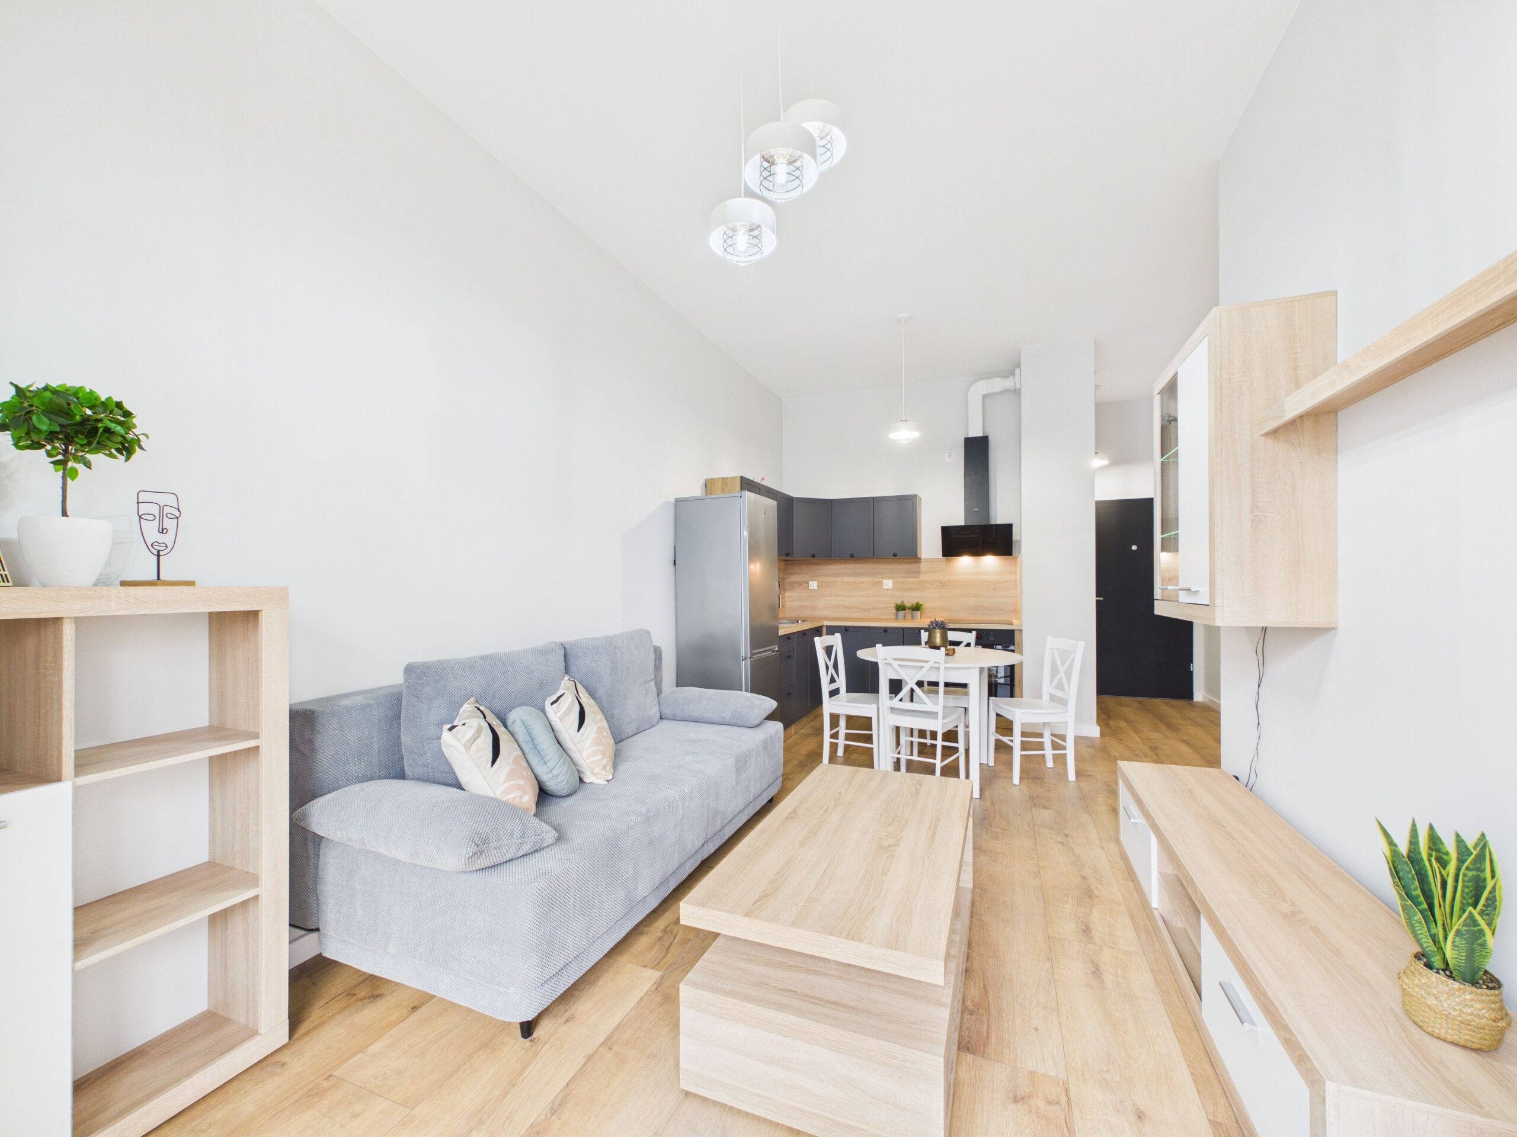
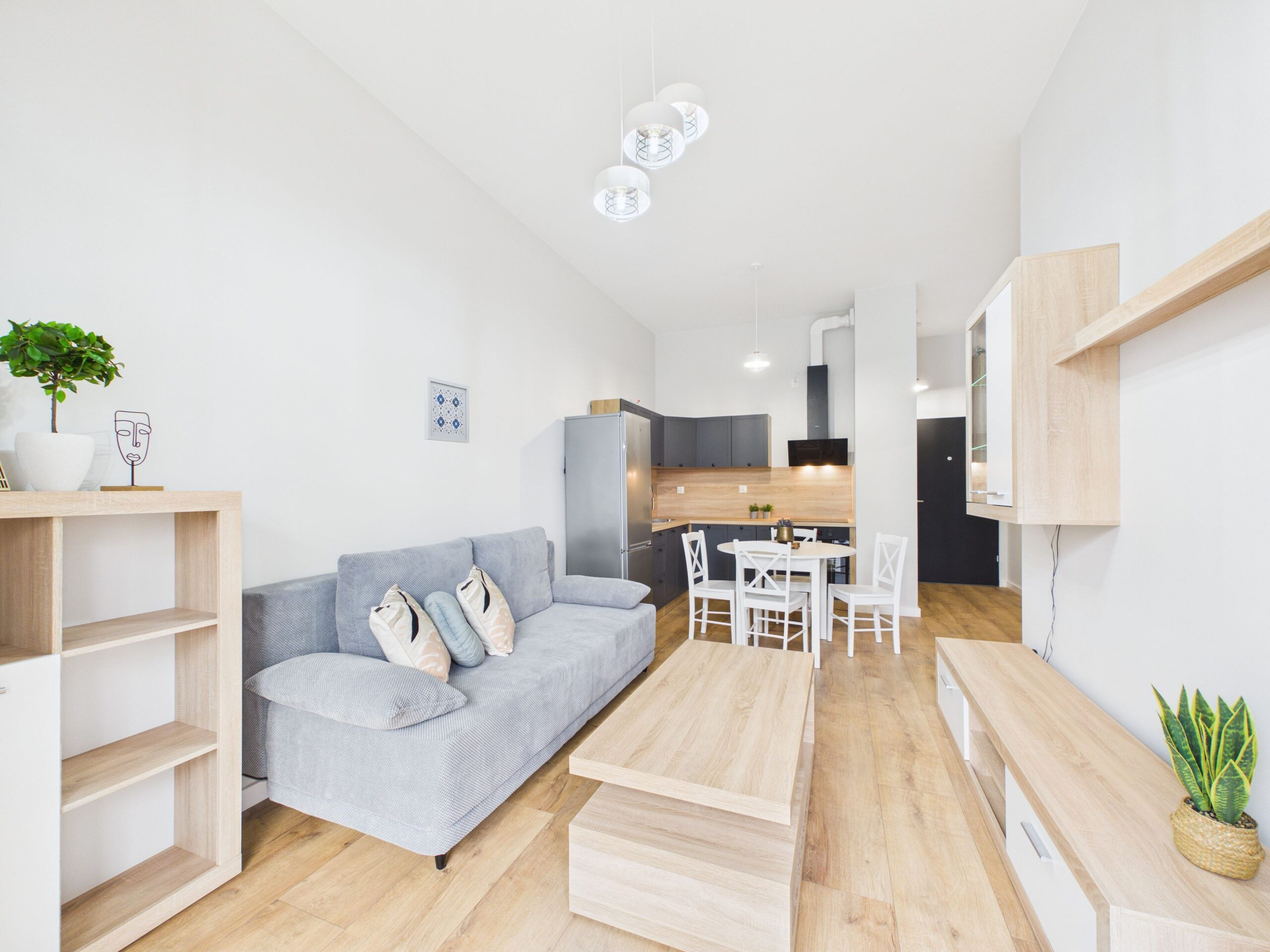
+ wall art (447, 411)
